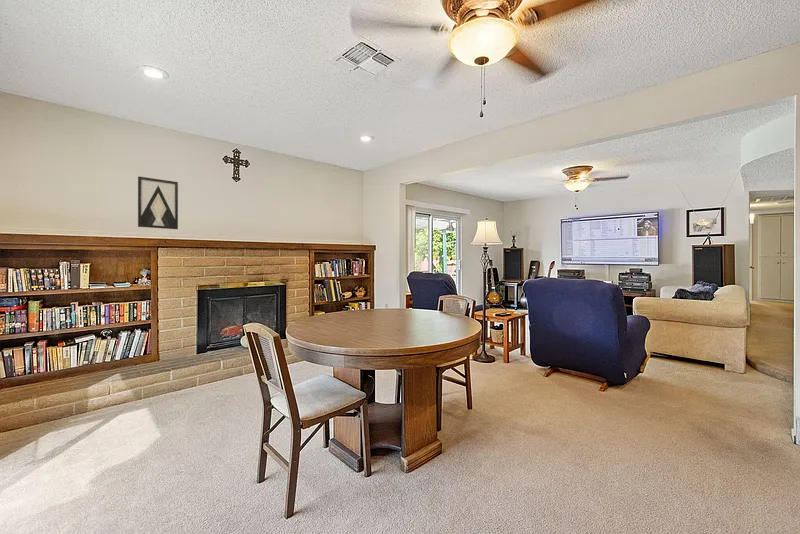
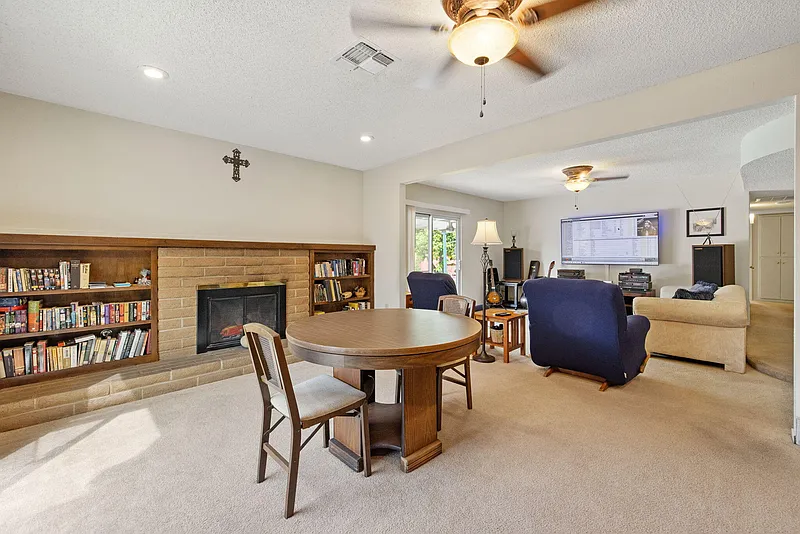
- wall art (158, 203)
